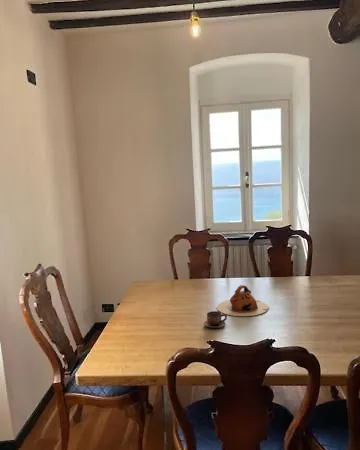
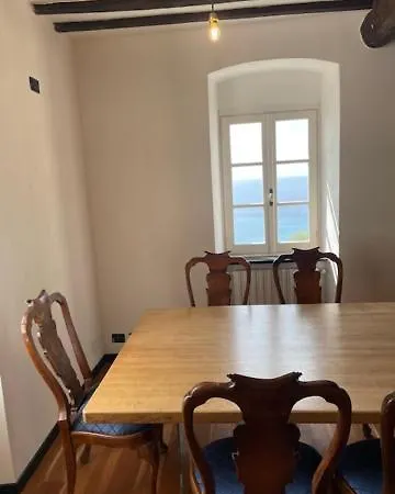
- teapot (242, 295)
- cup (215, 319)
